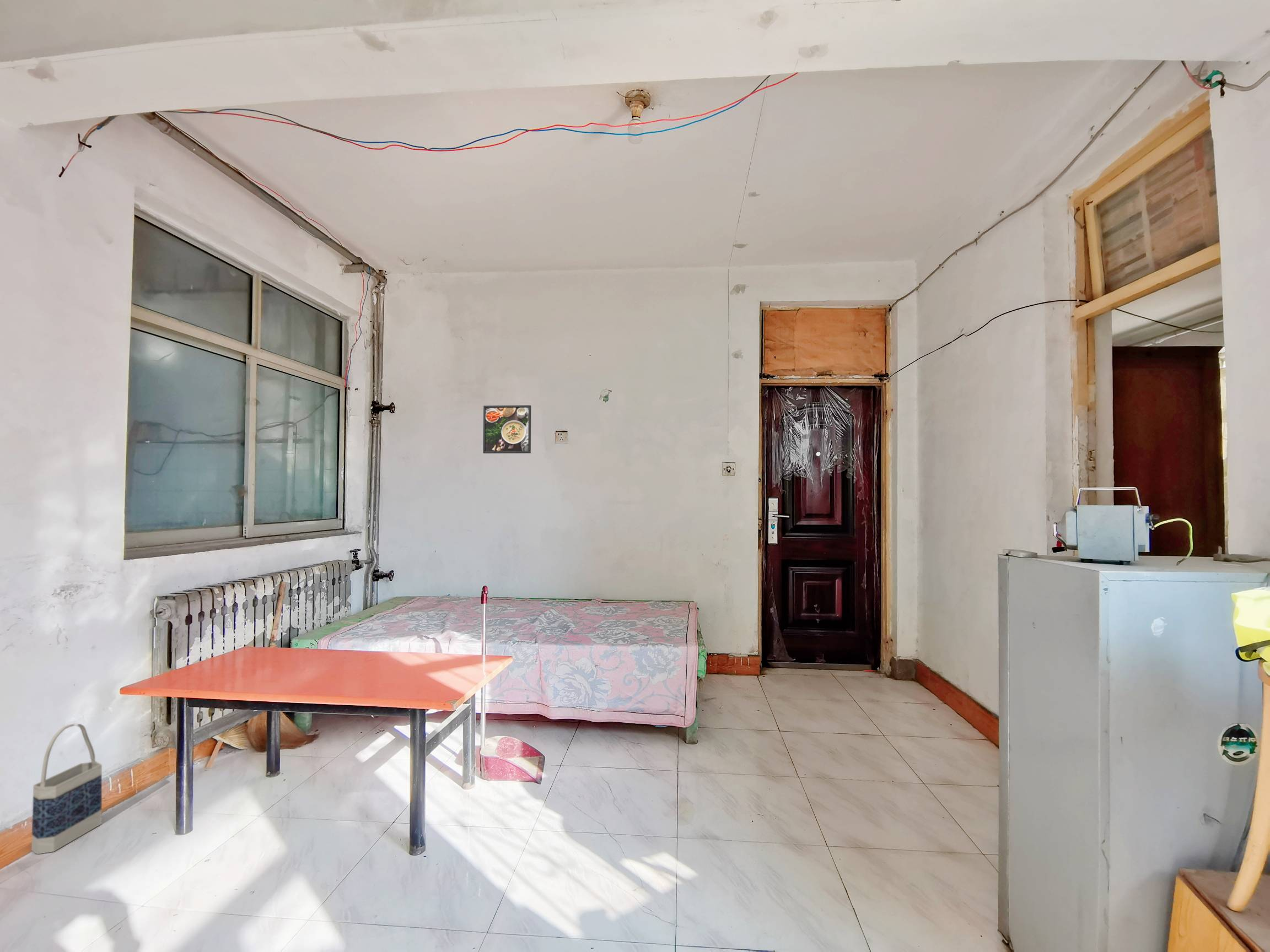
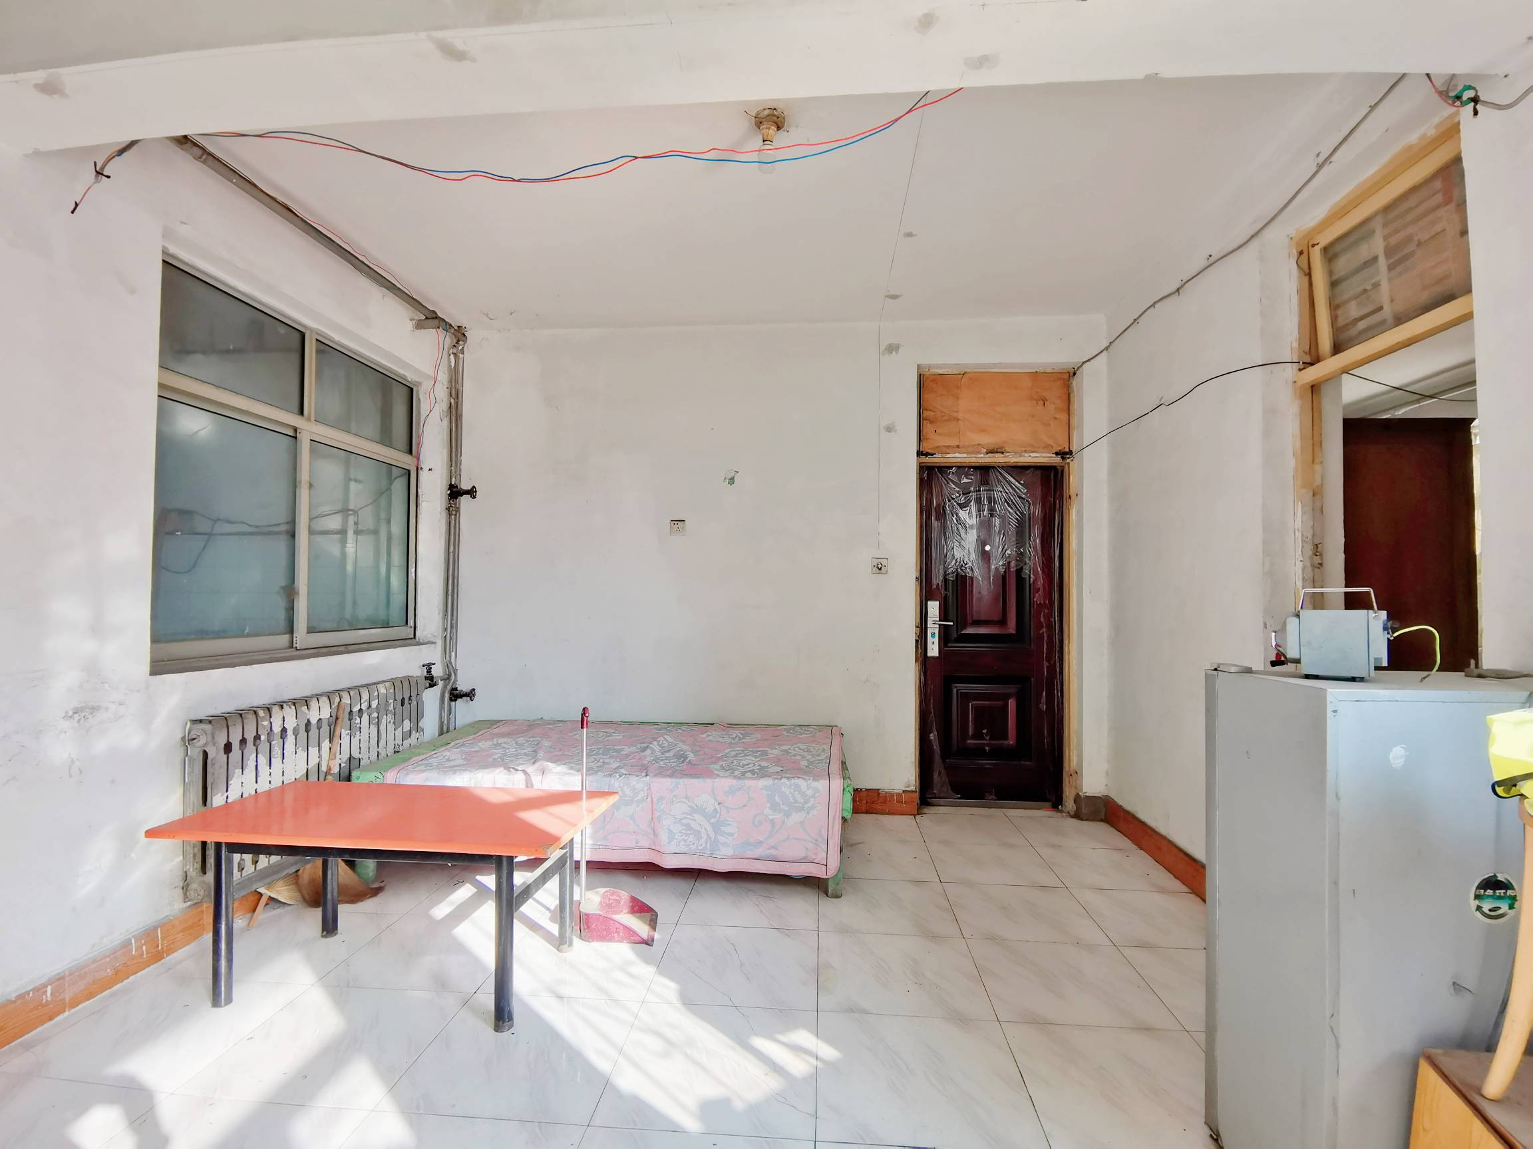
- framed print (507, 429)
- bag (69, 780)
